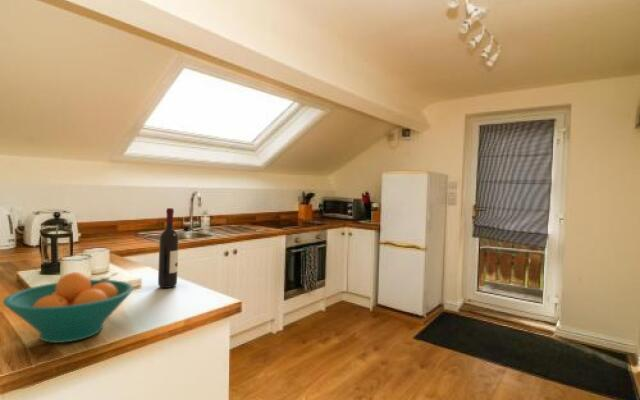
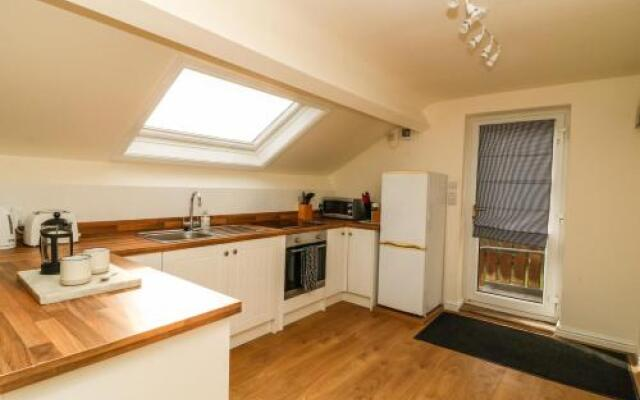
- fruit bowl (73, 303)
- wine bottle (168, 247)
